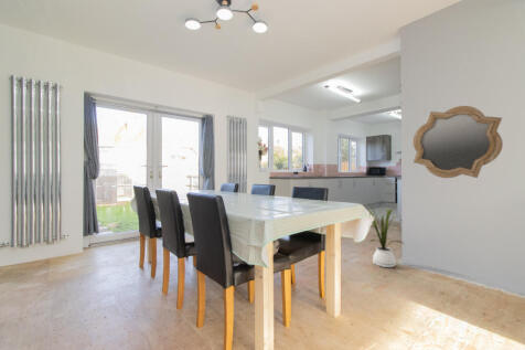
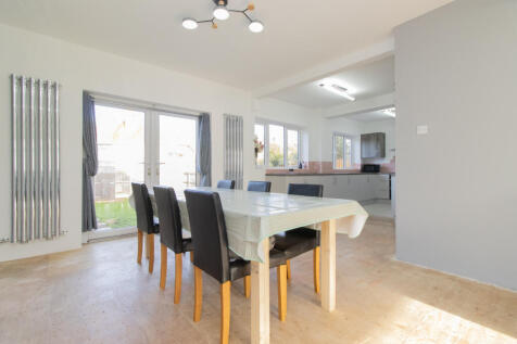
- house plant (381, 232)
- mirror (452, 142)
